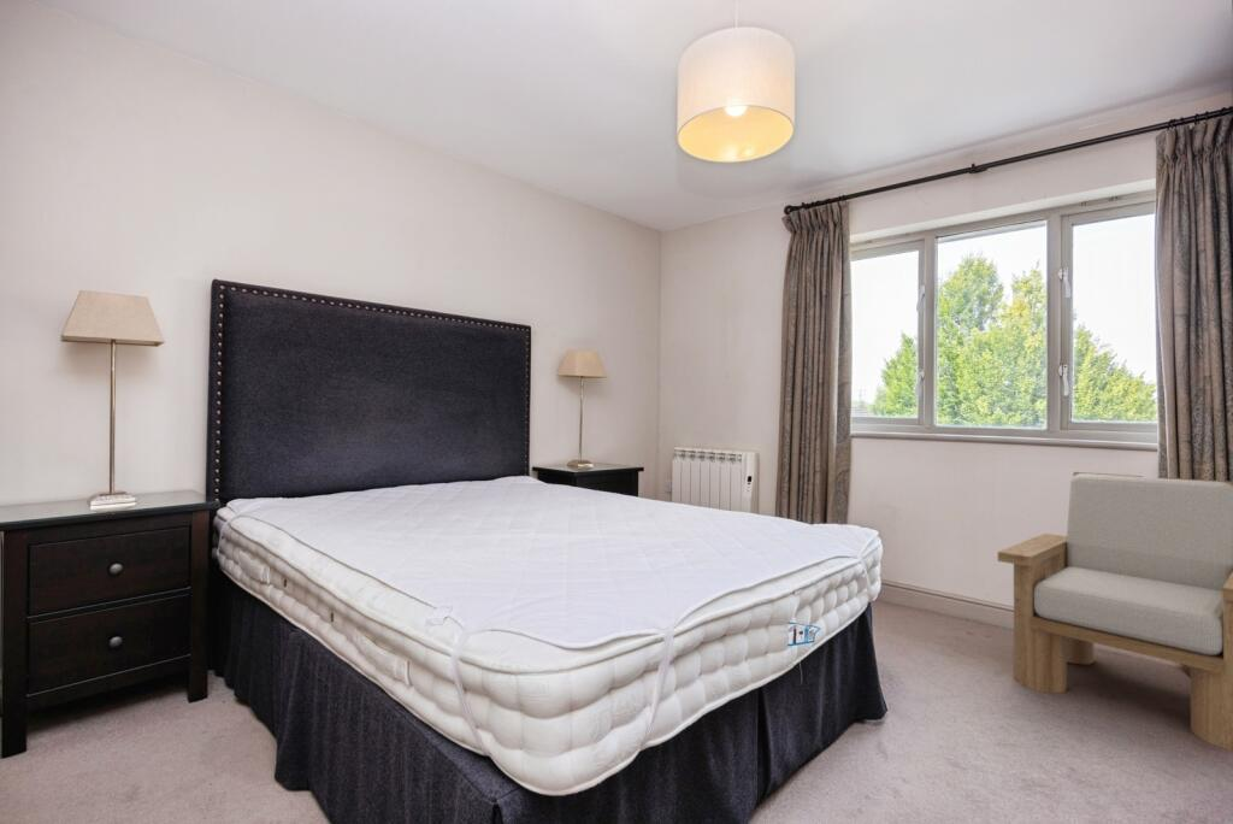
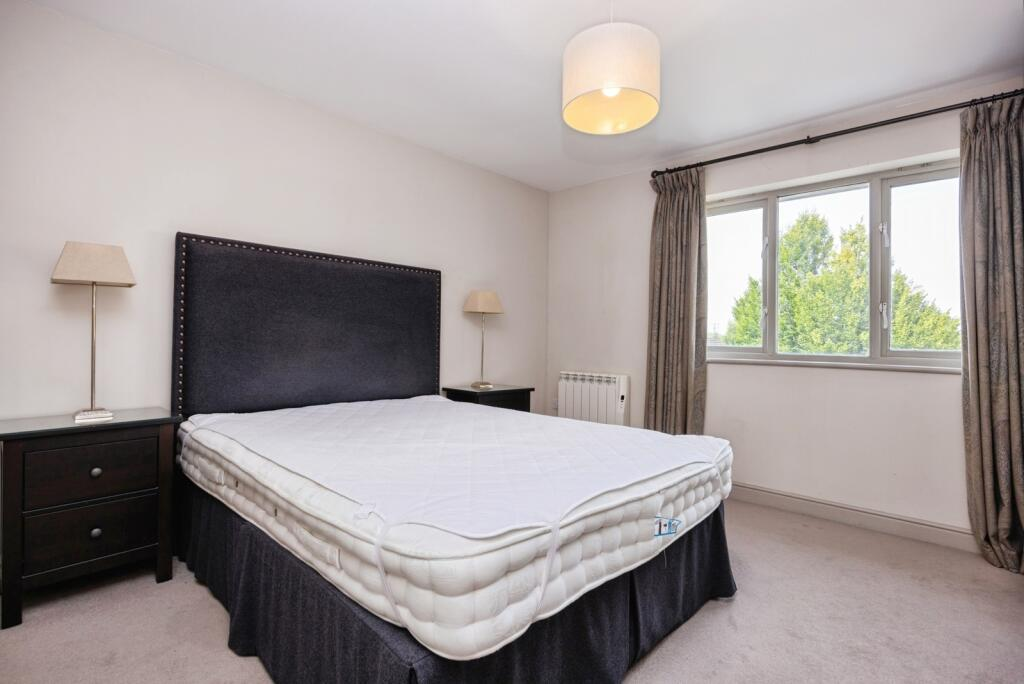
- armchair (1135, 585)
